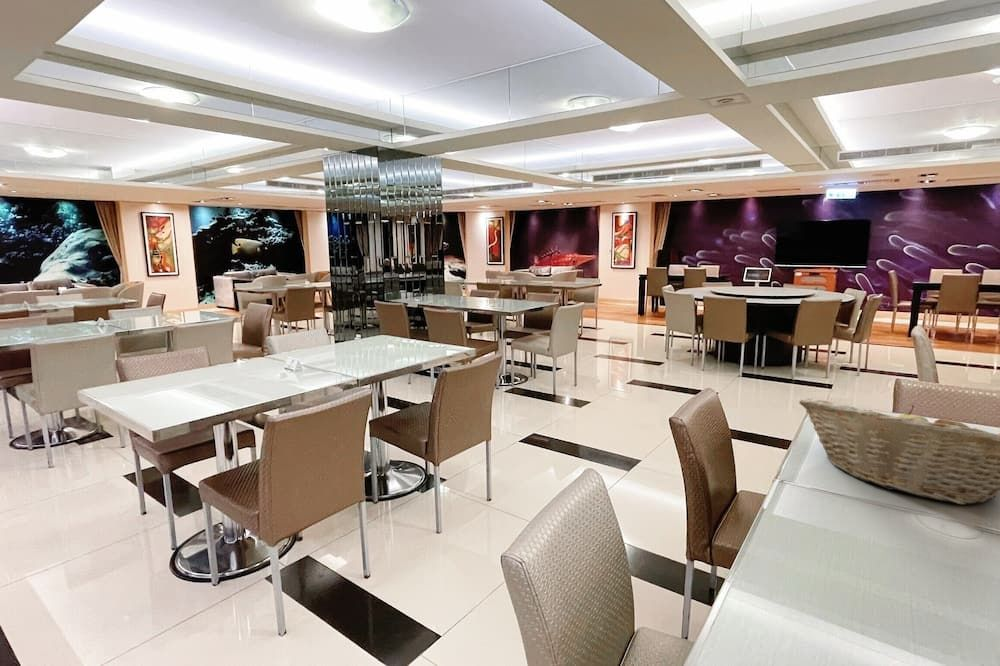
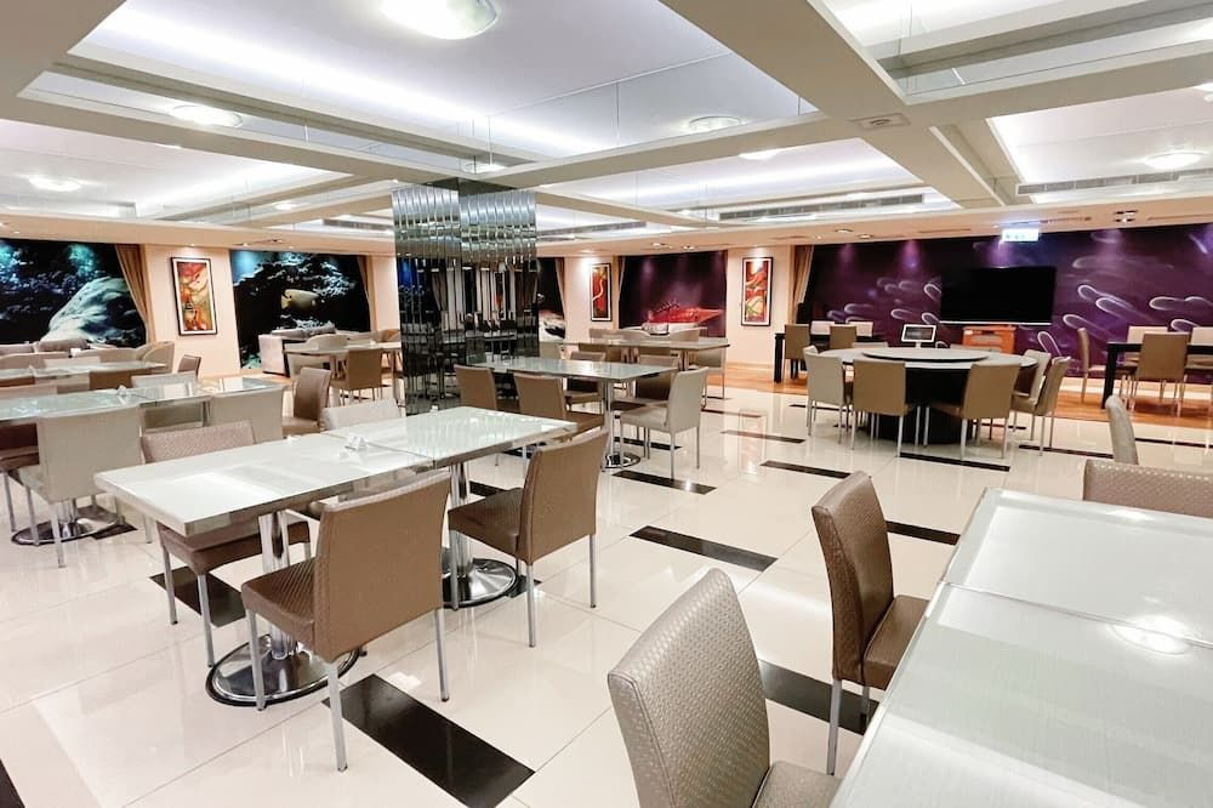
- fruit basket (904, 438)
